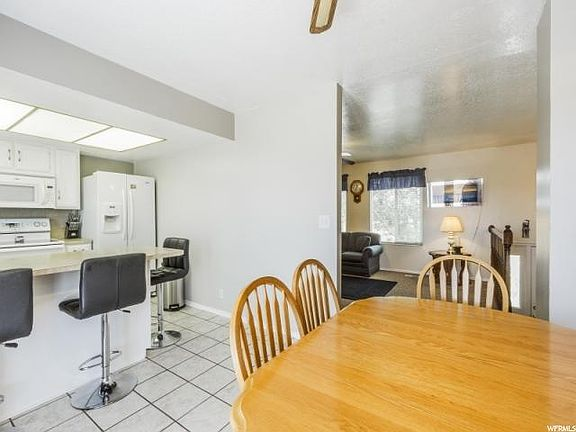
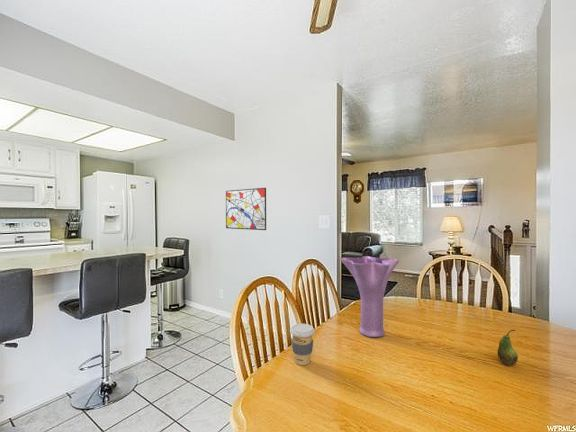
+ vase (371, 295)
+ coffee cup (302, 344)
+ wall art (244, 209)
+ fruit (507, 344)
